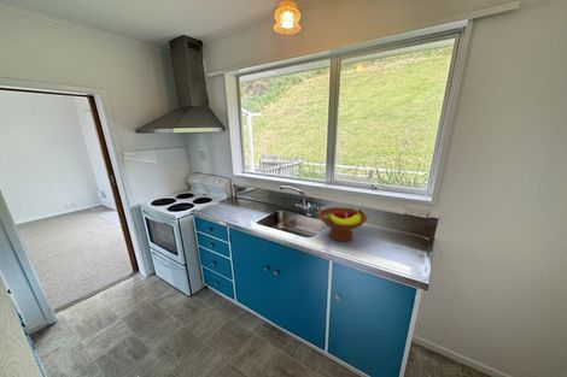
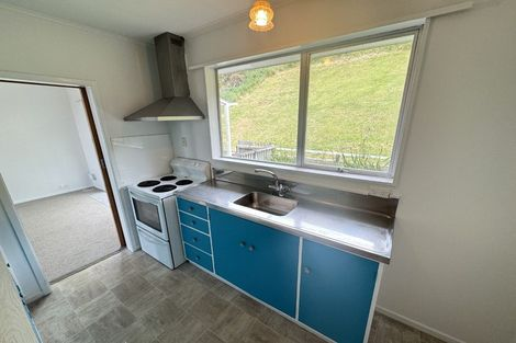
- fruit bowl (341, 222)
